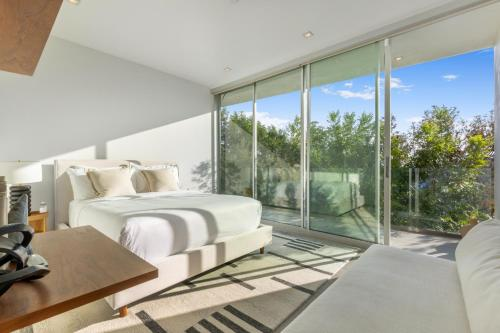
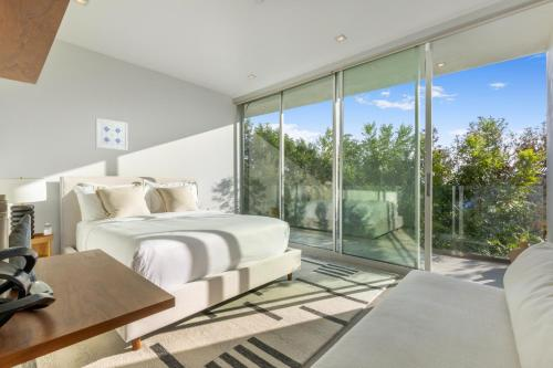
+ wall art (112, 135)
